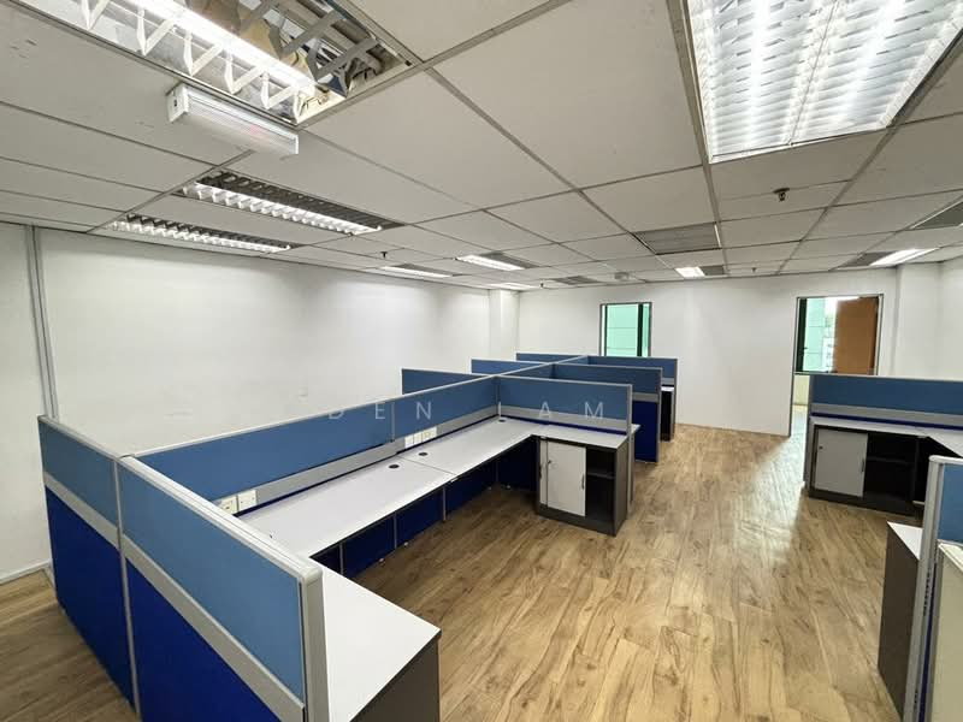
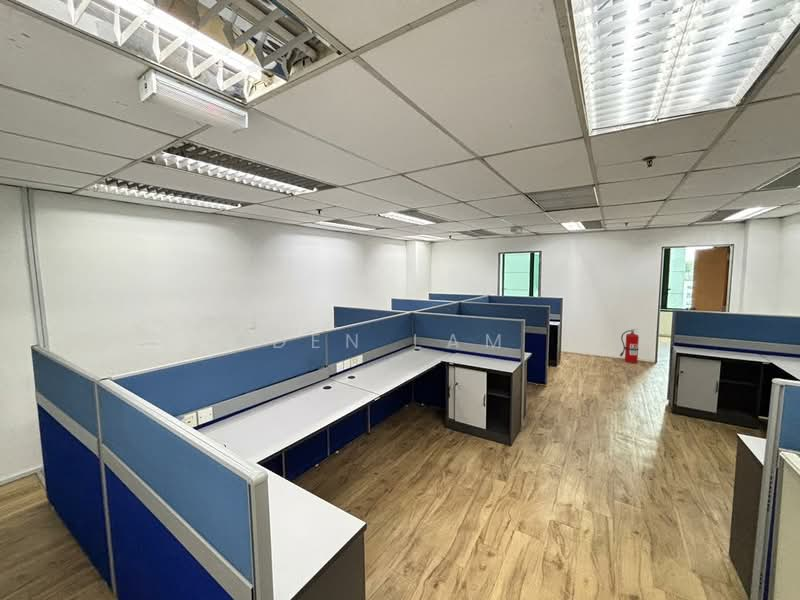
+ fire extinguisher (629, 344)
